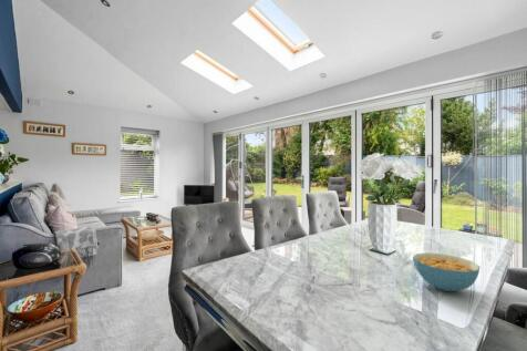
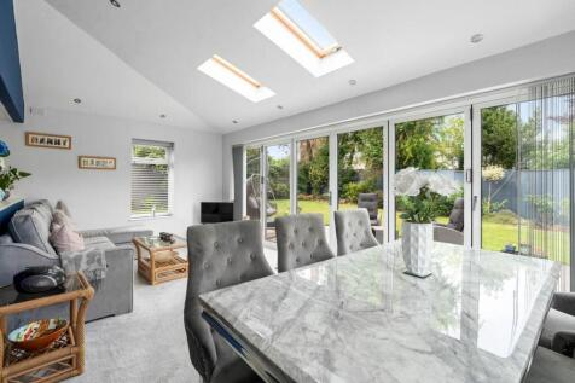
- cereal bowl (444, 273)
